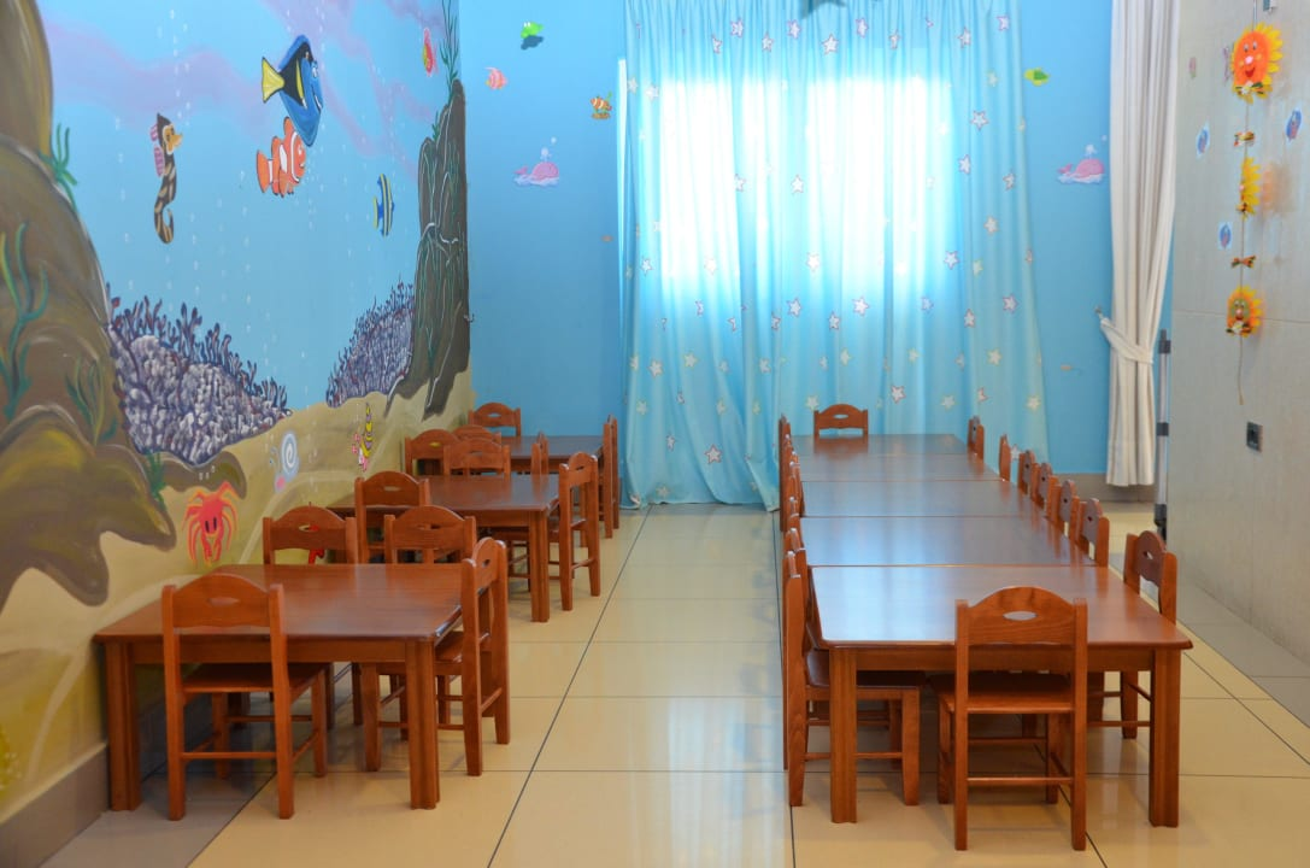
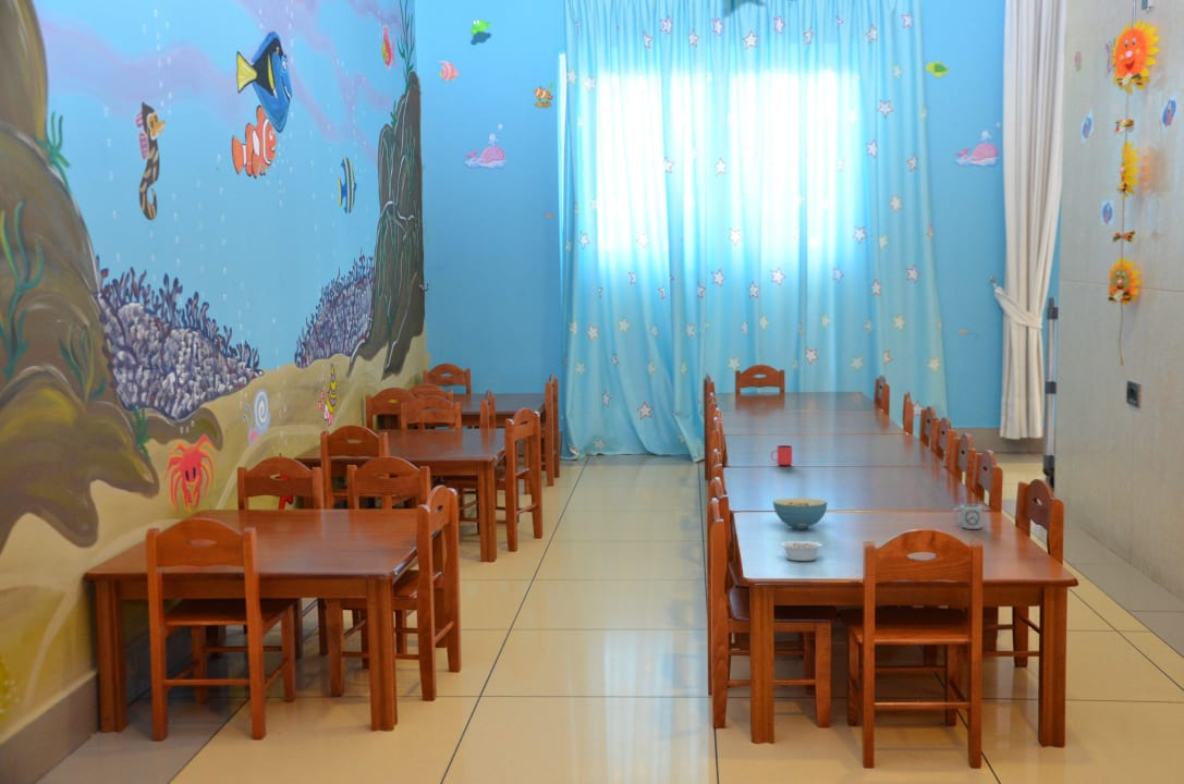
+ cereal bowl (799, 514)
+ cup (967, 516)
+ legume (803, 550)
+ cup (781, 455)
